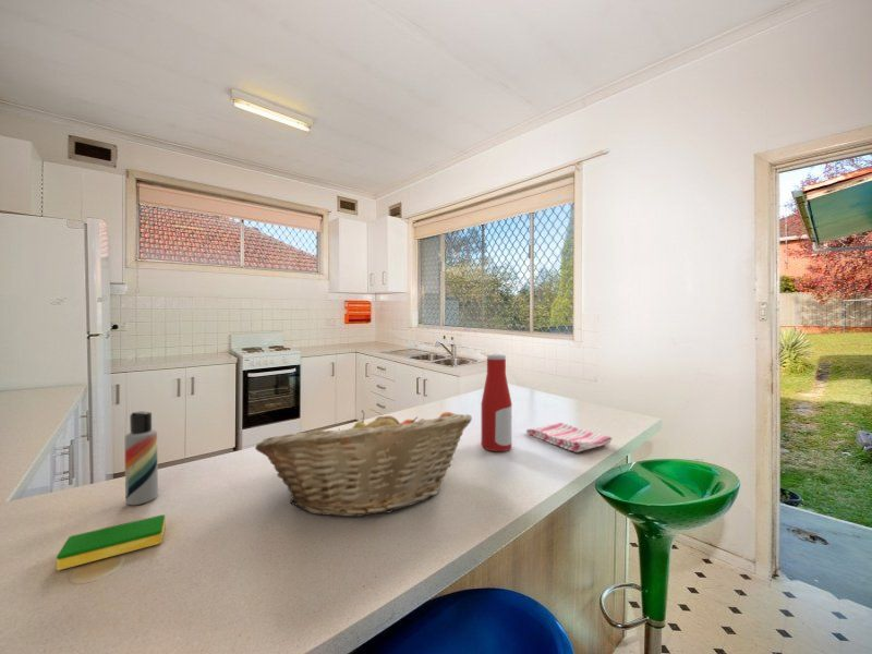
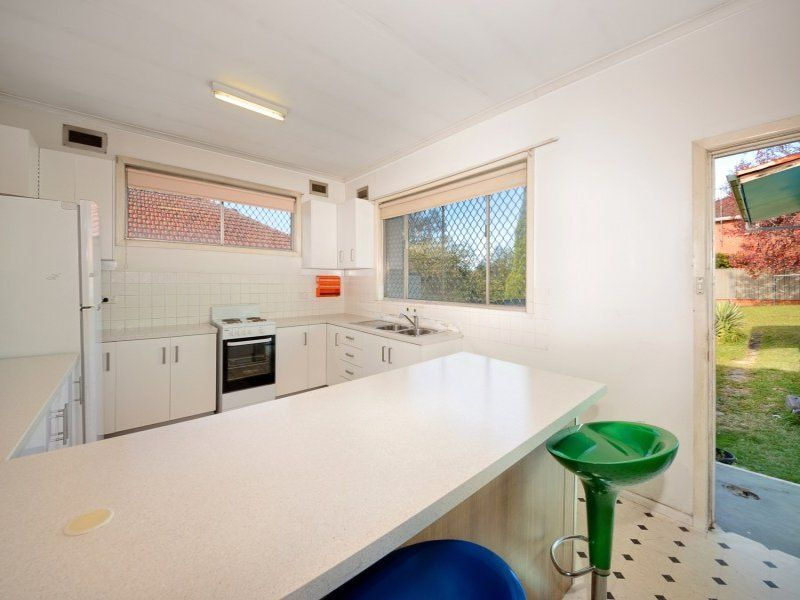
- dish towel (567, 434)
- dish sponge (116, 540)
- bottle (496, 400)
- lotion bottle (141, 455)
- fruit basket (371, 448)
